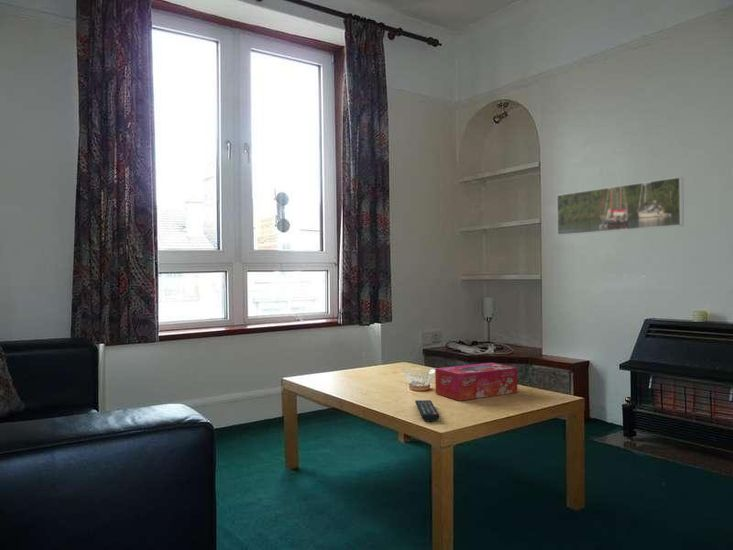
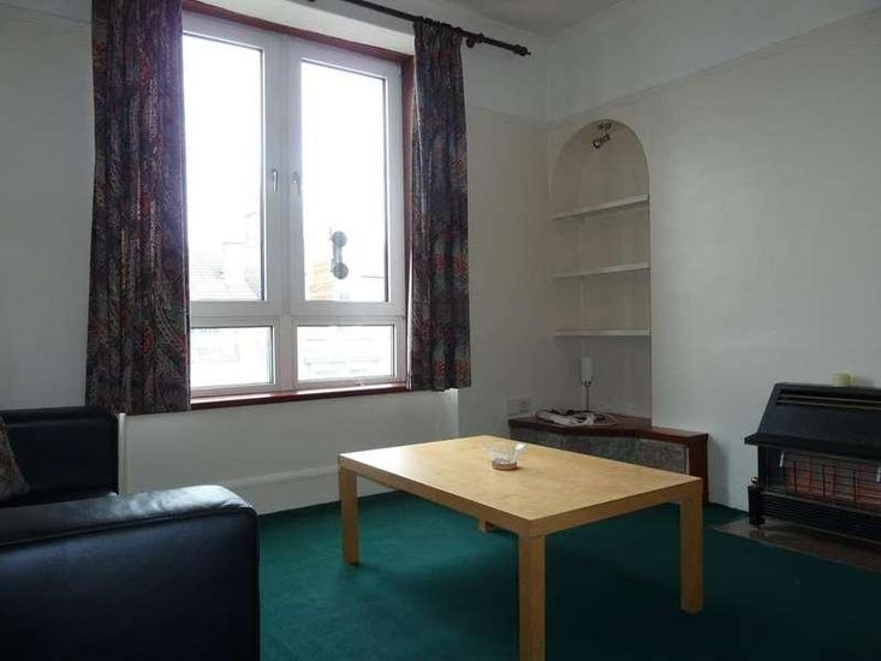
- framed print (614, 209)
- remote control (426, 409)
- tissue box (476, 380)
